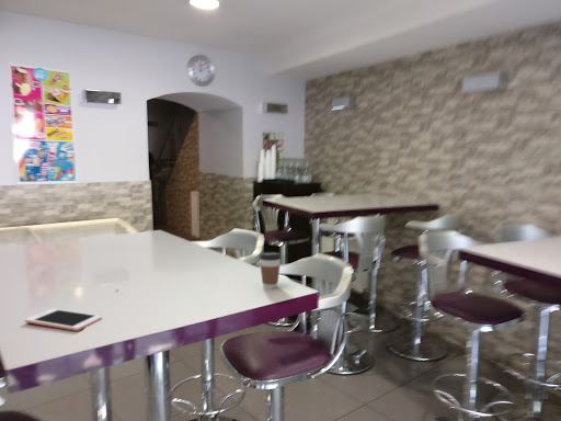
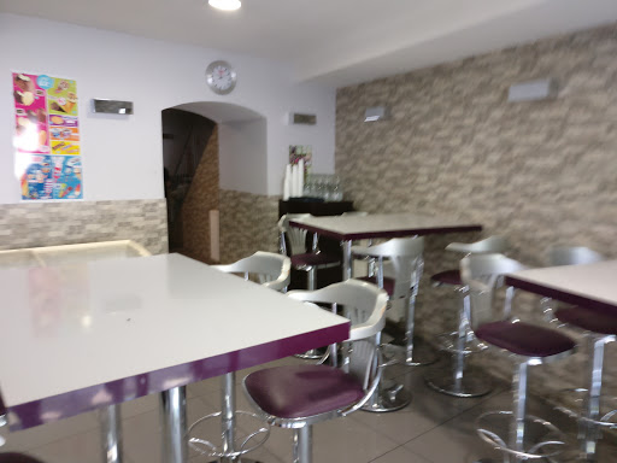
- coffee cup (270, 270)
- cell phone (64, 319)
